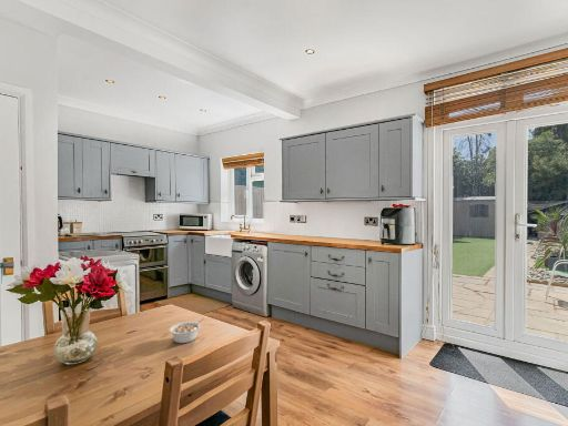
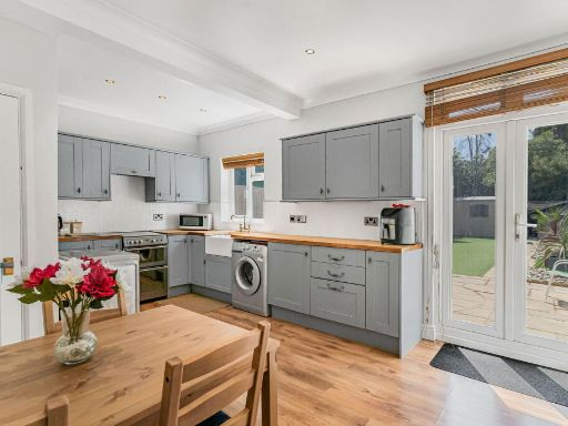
- legume (185, 331)
